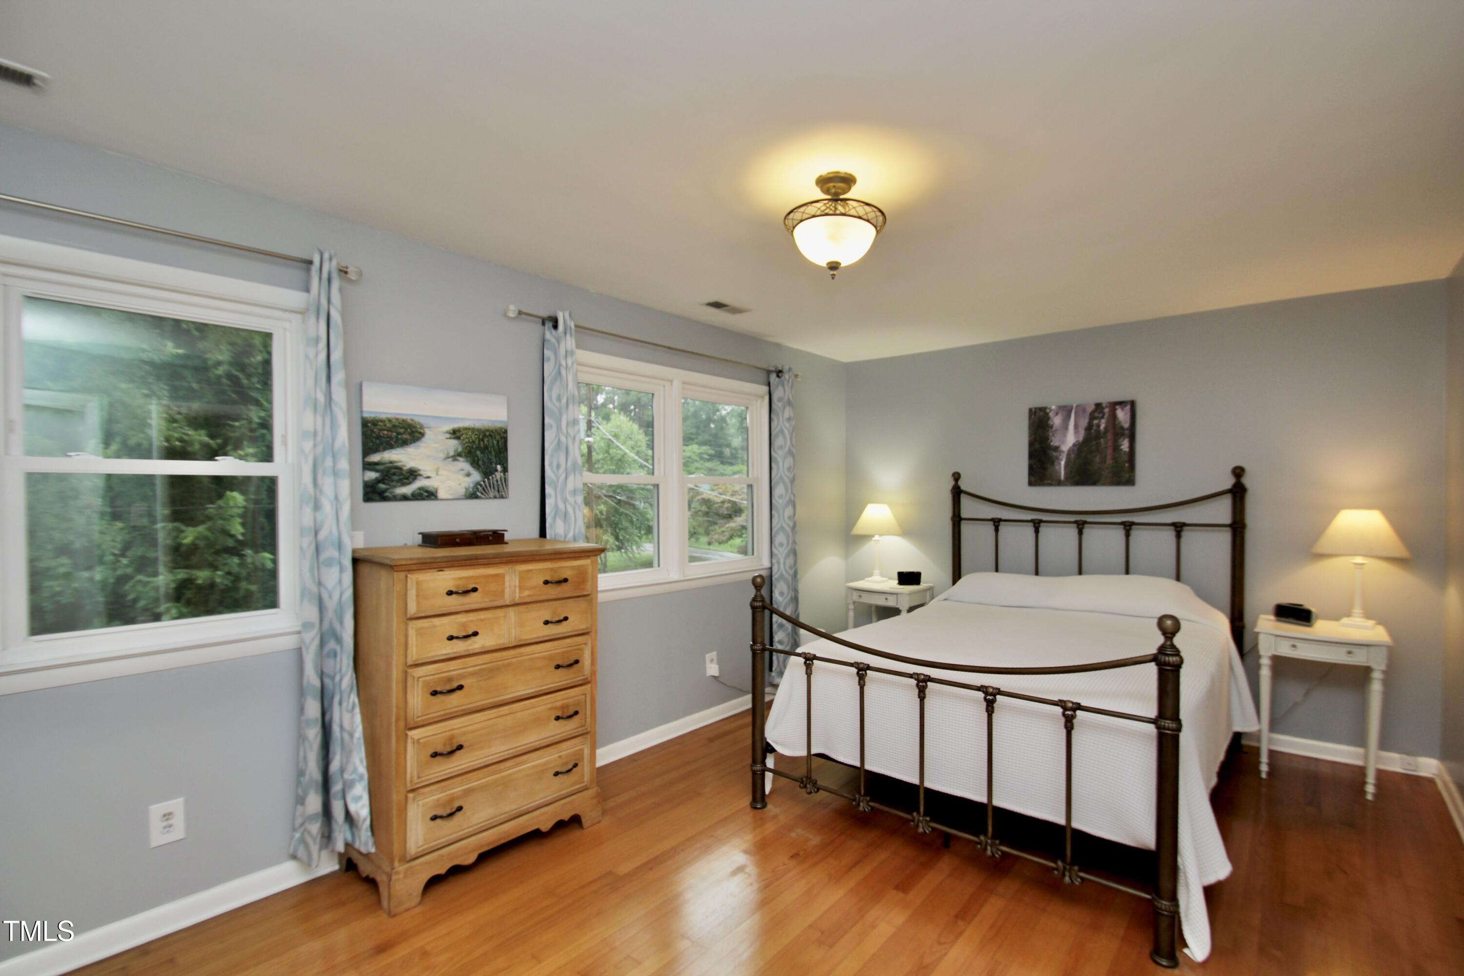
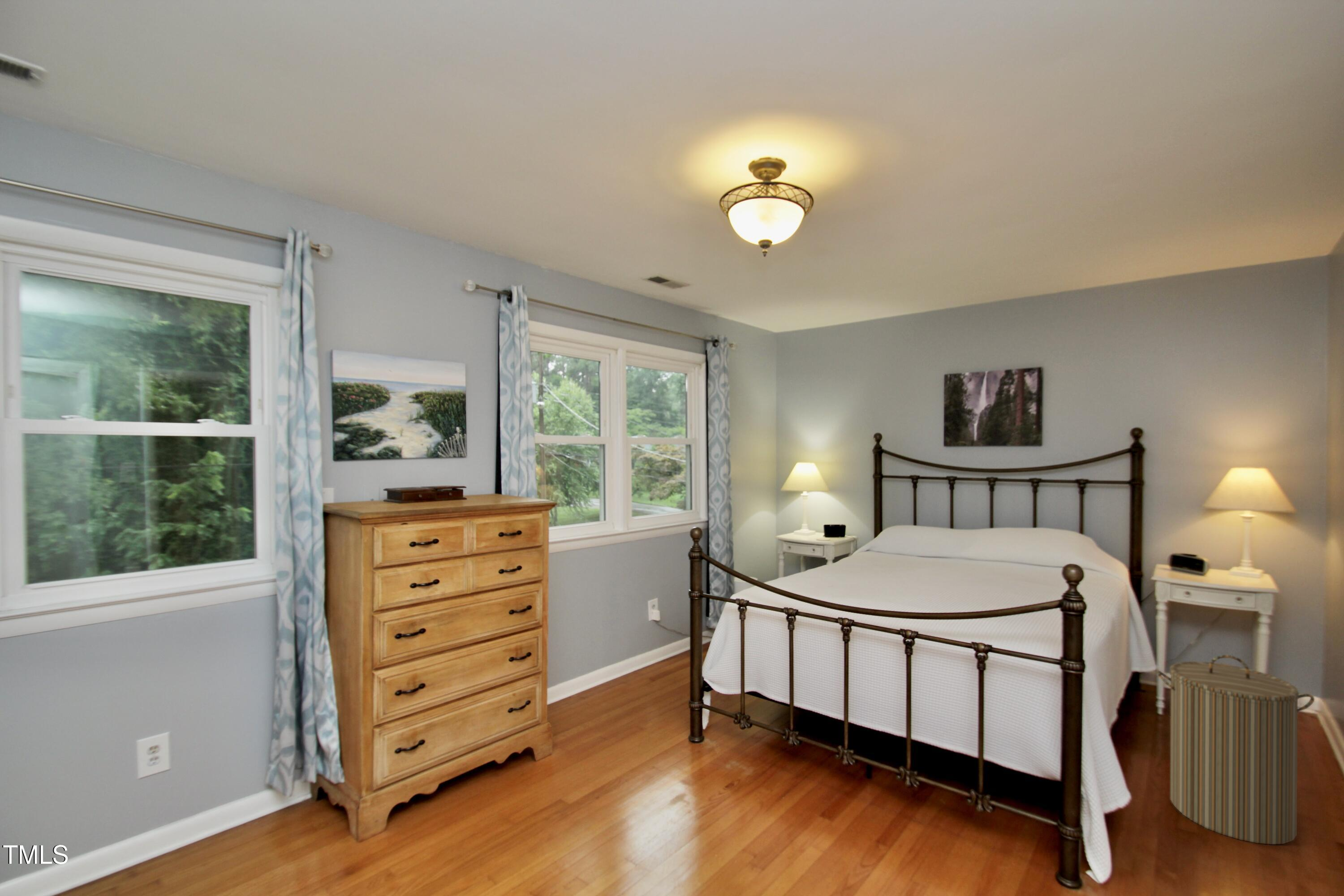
+ laundry hamper (1231, 736)
